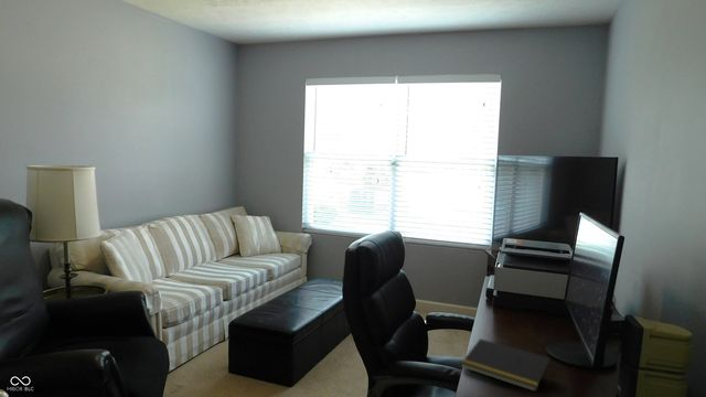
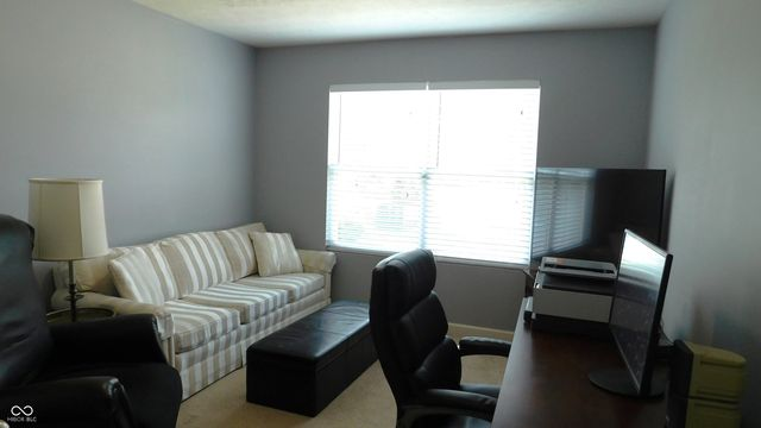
- notepad (504, 362)
